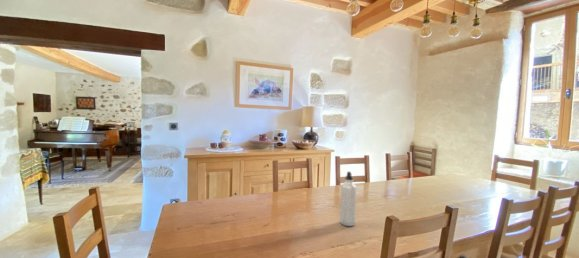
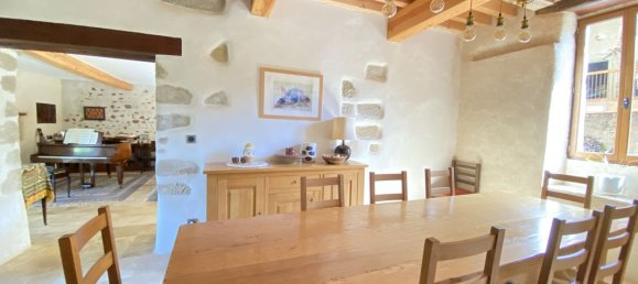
- water bottle (348, 197)
